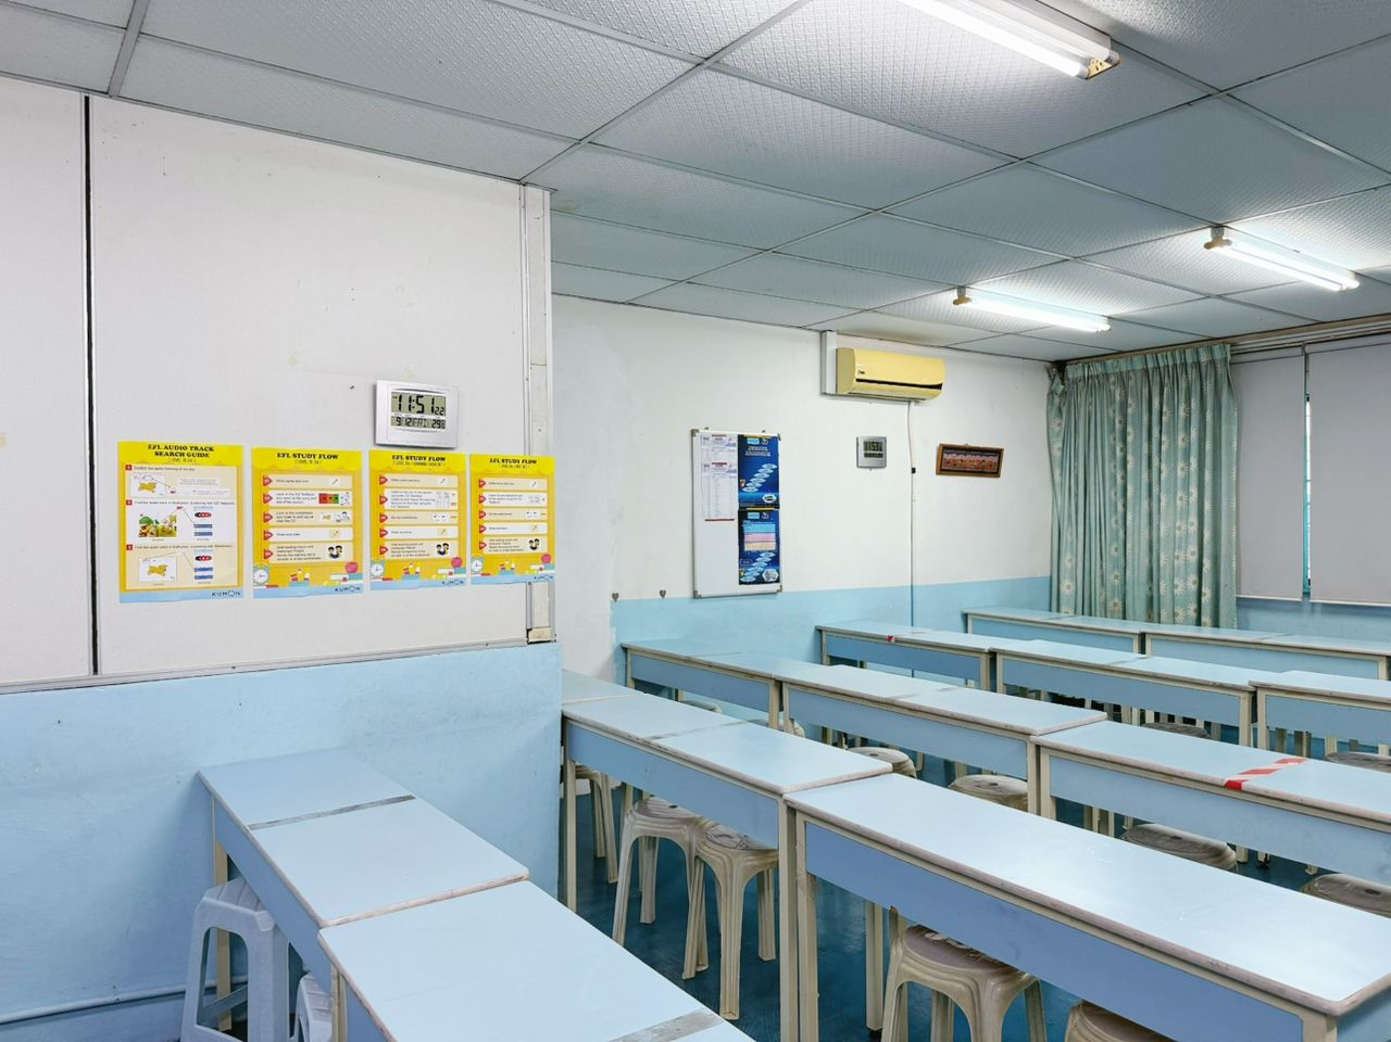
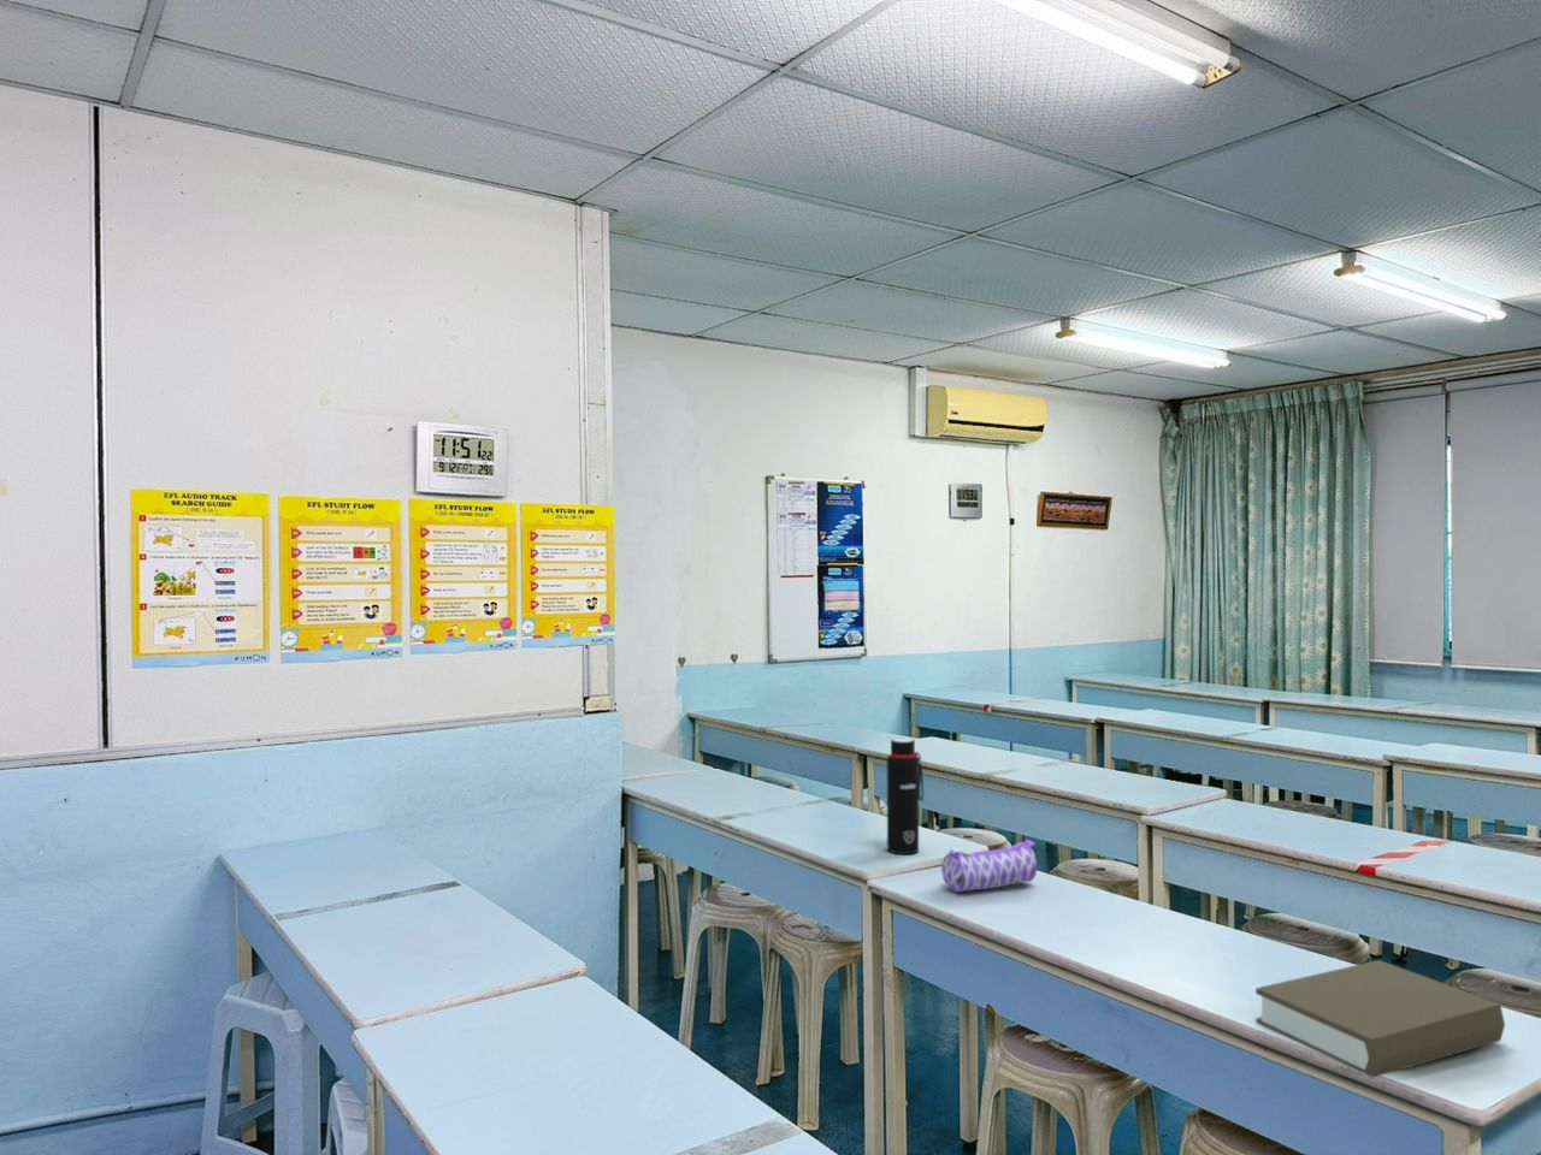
+ water bottle (905, 793)
+ pencil case (989, 865)
+ book (1377, 1014)
